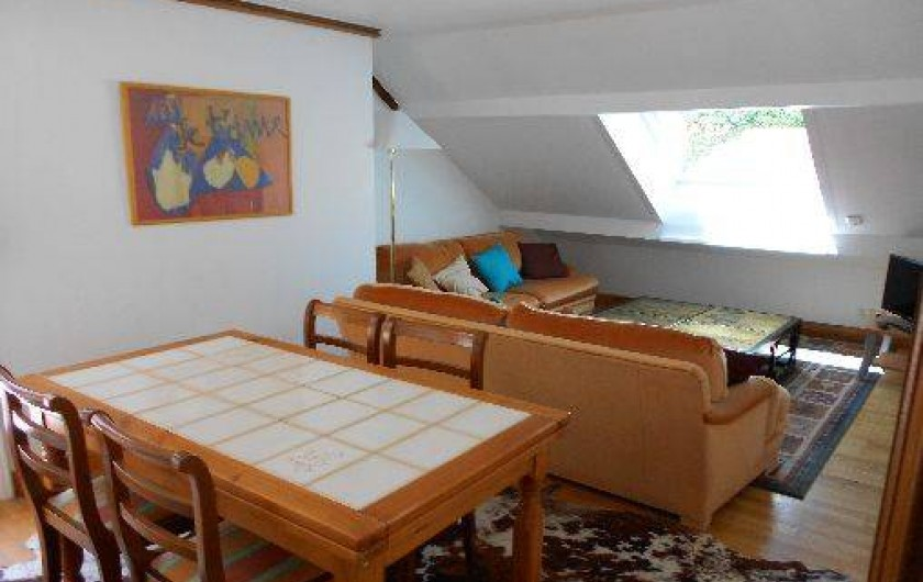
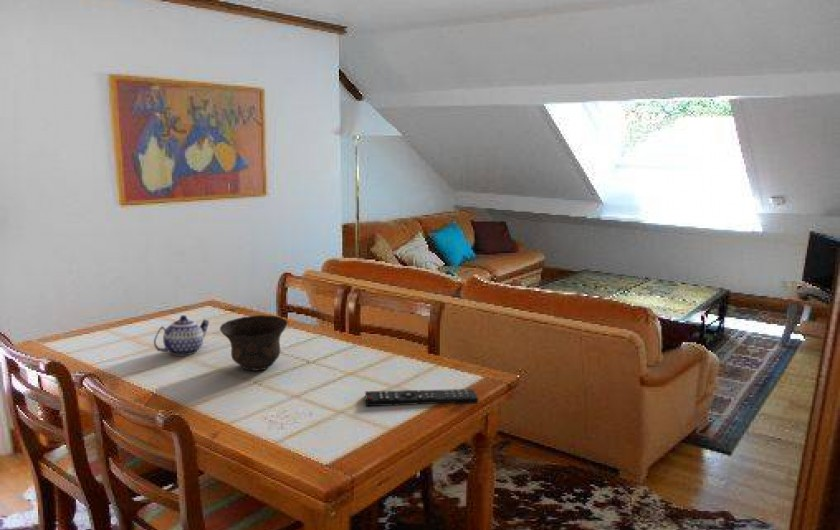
+ teapot (182, 333)
+ remote control (420, 396)
+ bowl (254, 345)
